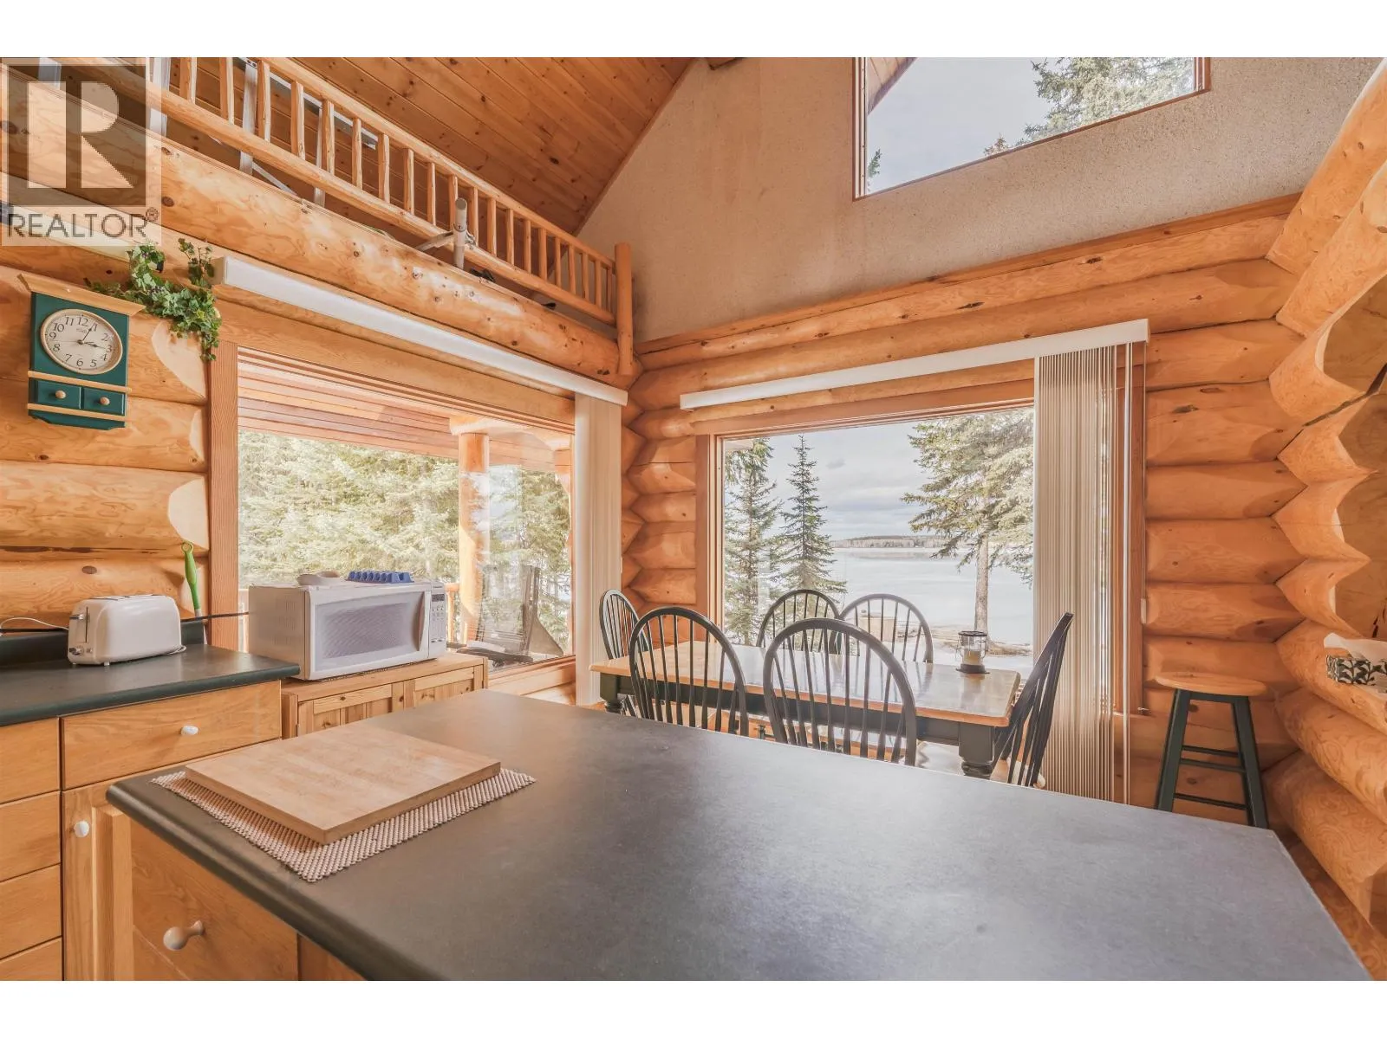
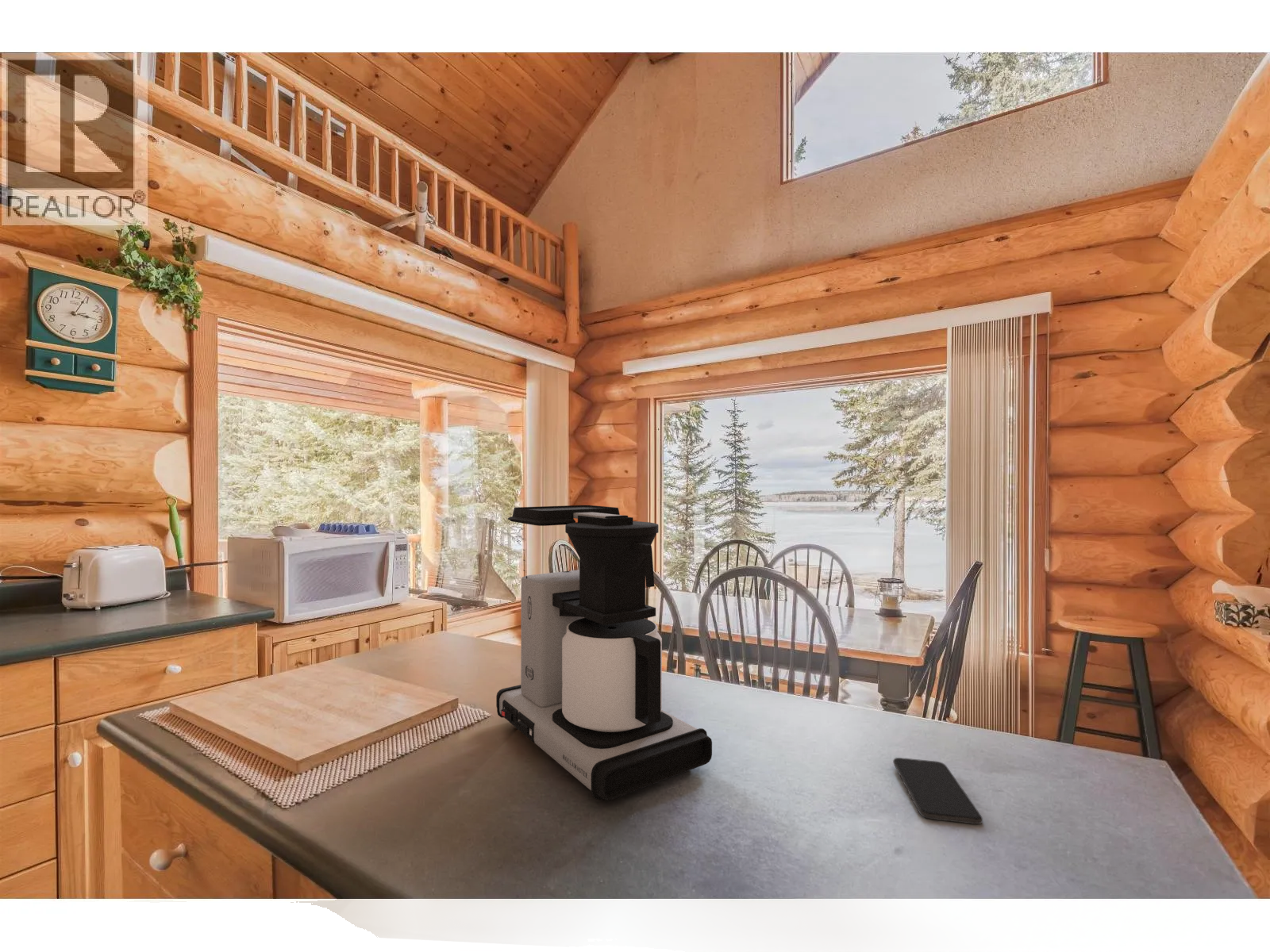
+ smartphone (933, 788)
+ coffee maker (594, 627)
